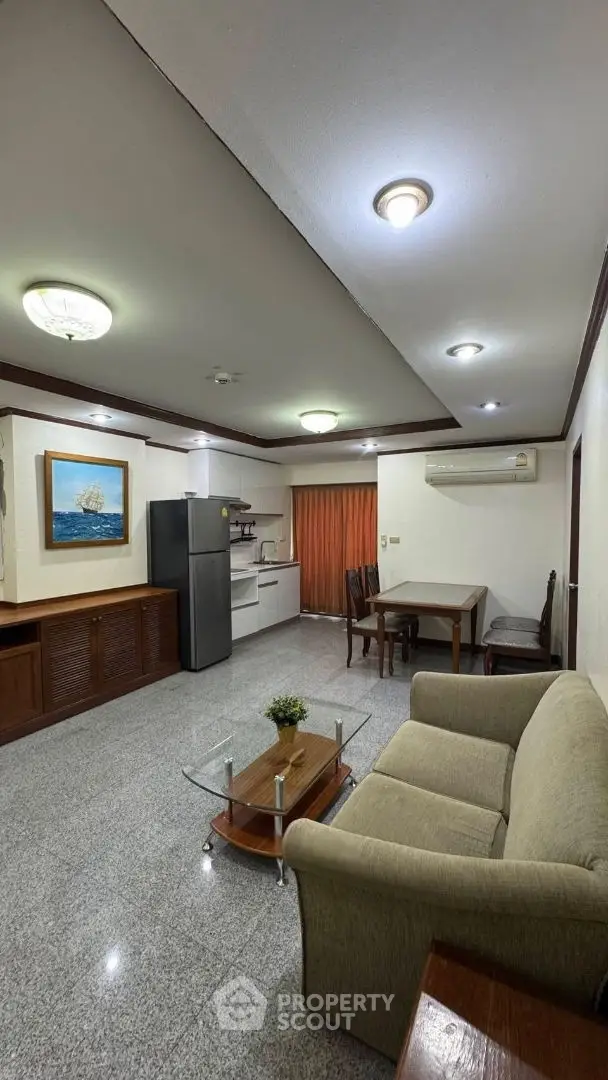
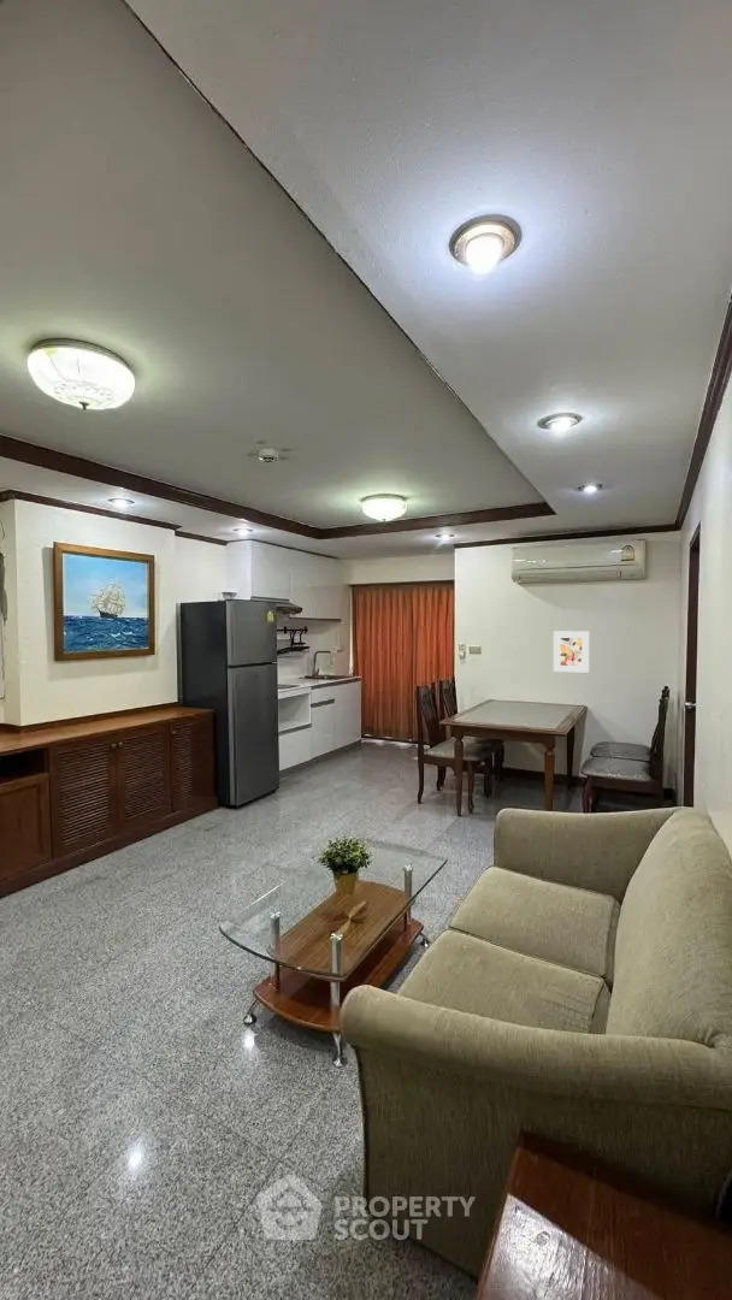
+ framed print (571, 651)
